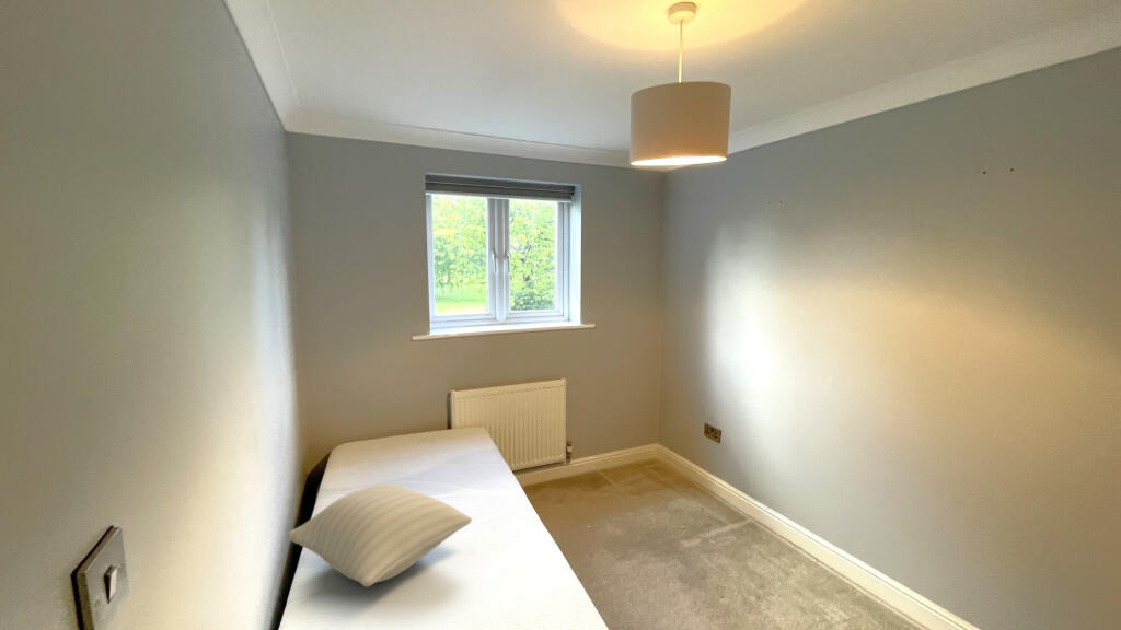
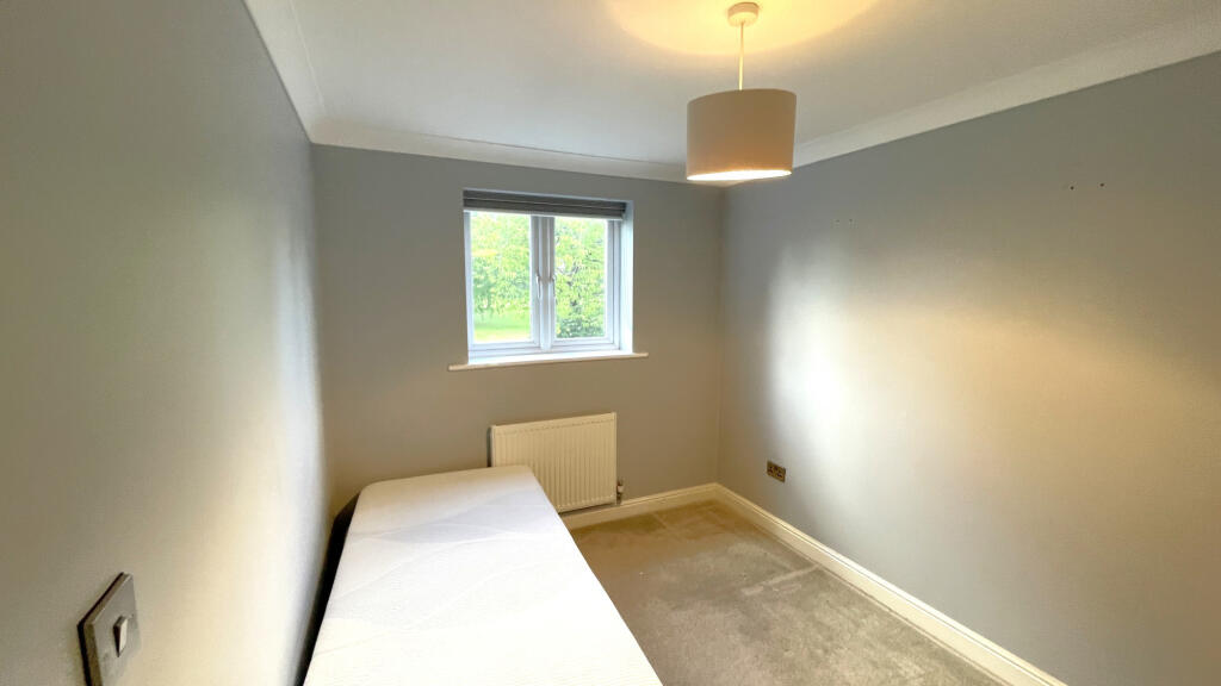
- pillow (382, 527)
